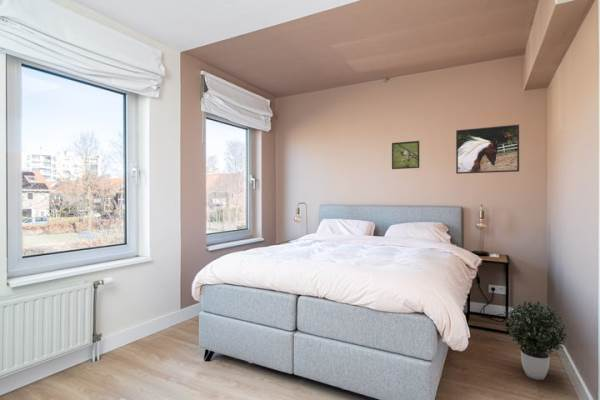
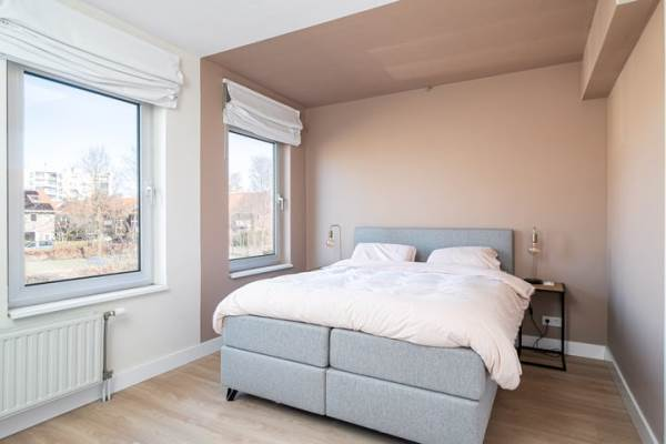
- potted plant (534, 339)
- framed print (405, 155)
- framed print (486, 150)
